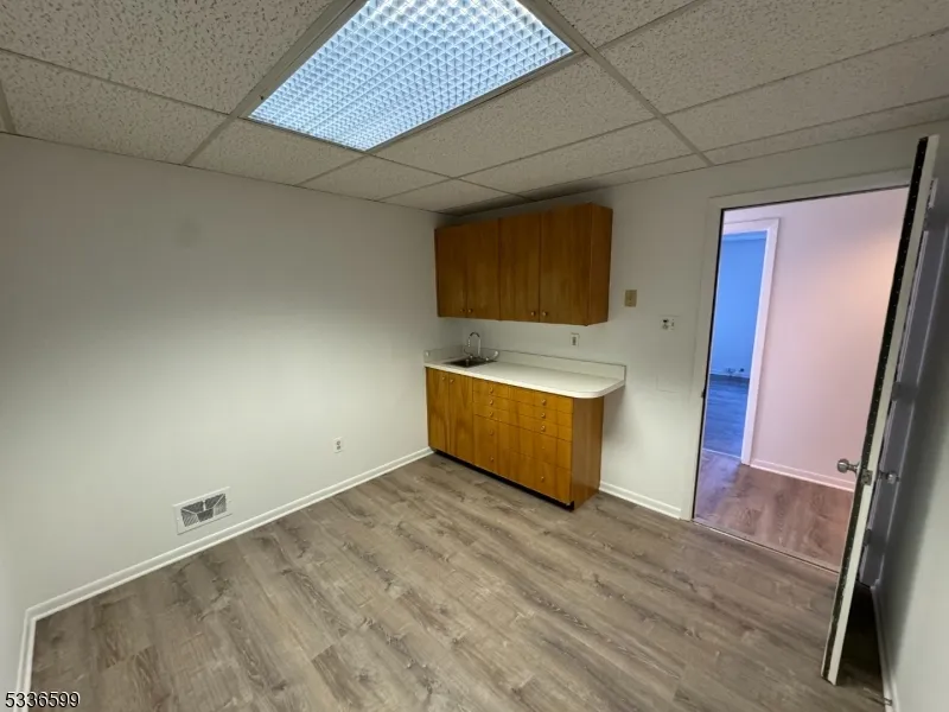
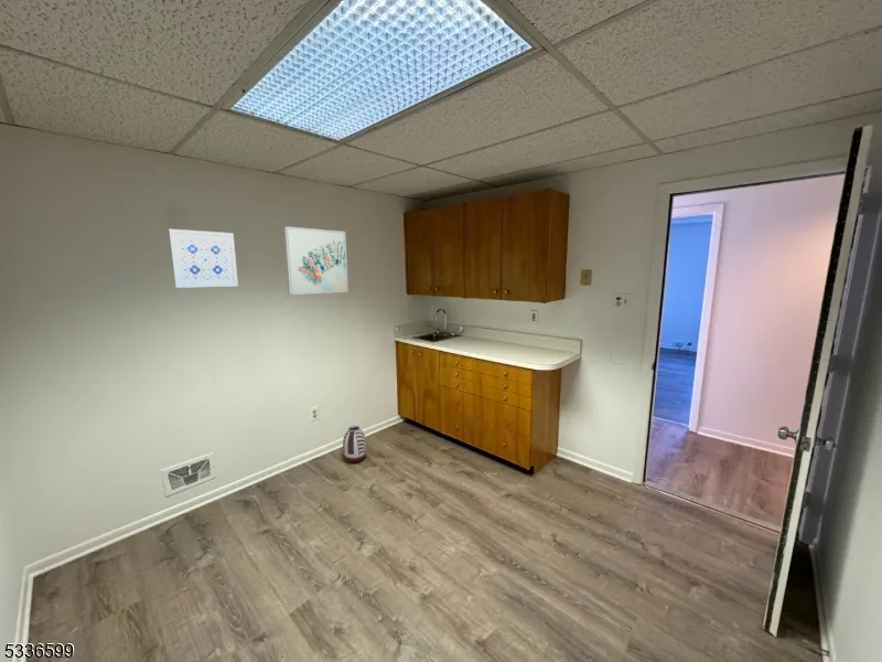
+ wall art (318, 261)
+ wall art (205, 259)
+ vase (354, 445)
